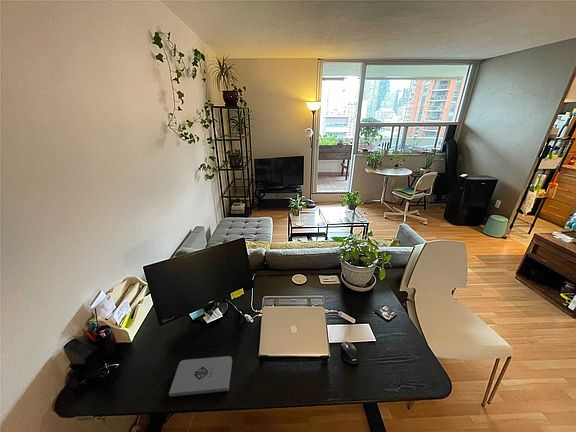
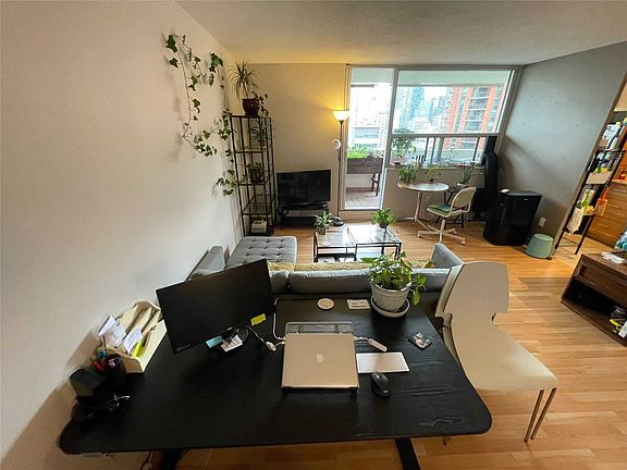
- notepad (203, 374)
